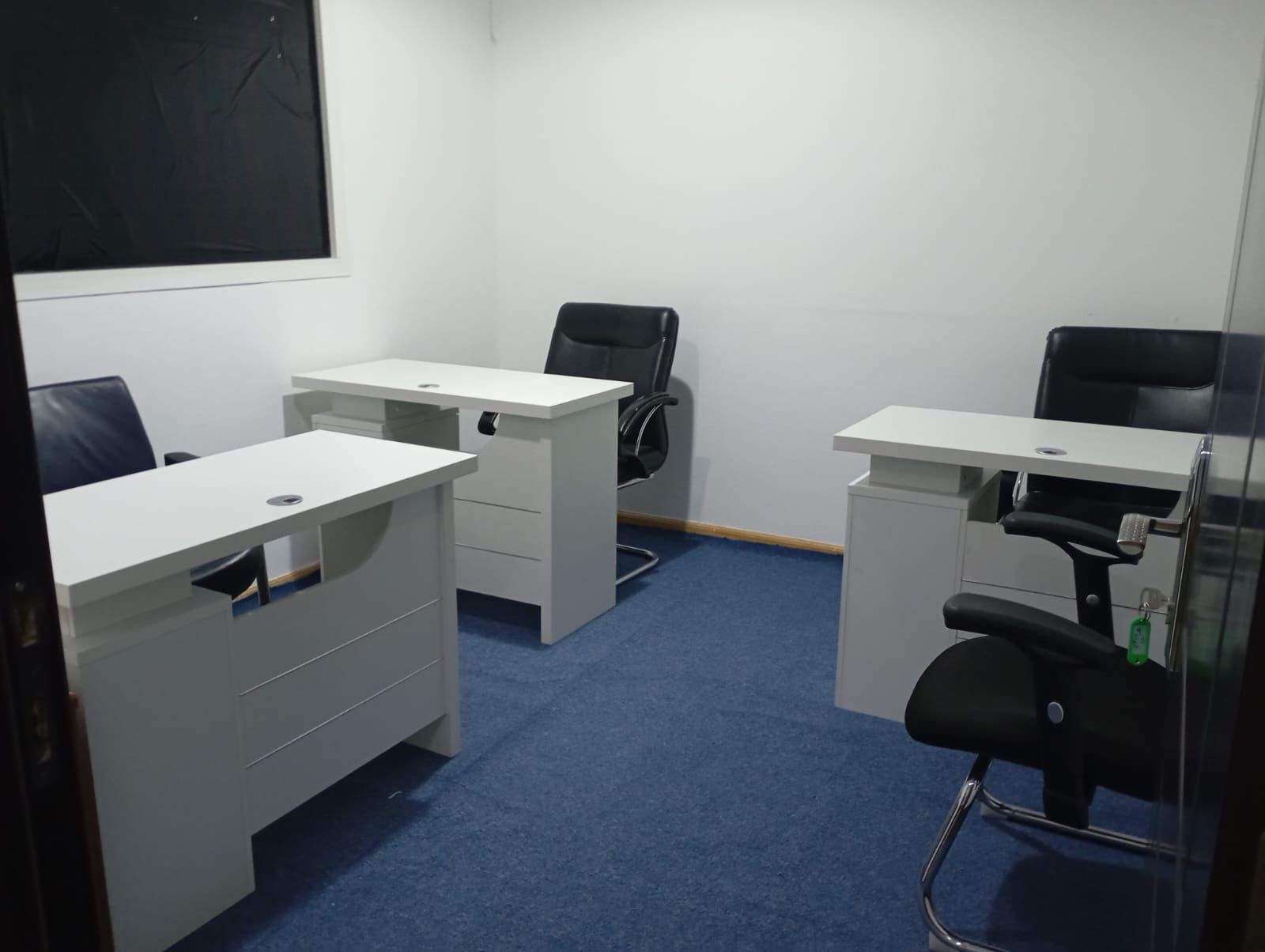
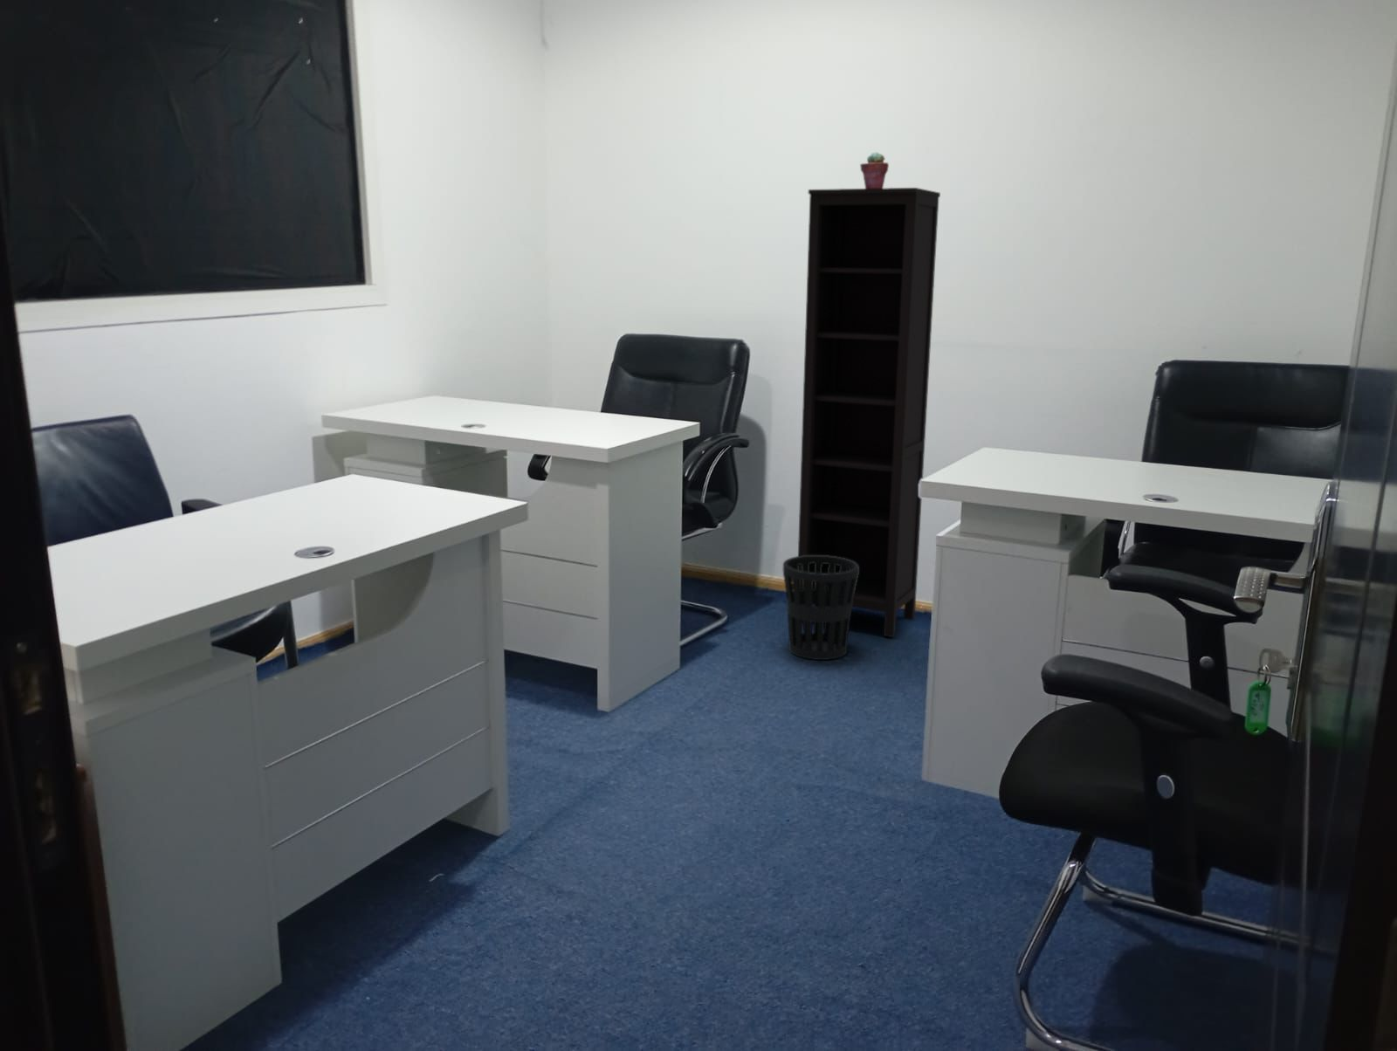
+ bookcase (865, 414)
+ potted succulent (874, 170)
+ wastebasket (819, 607)
